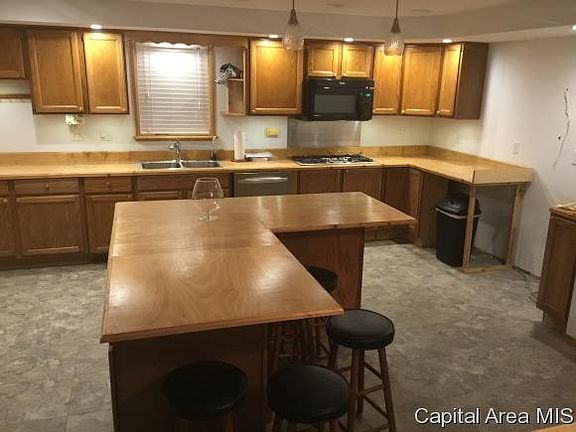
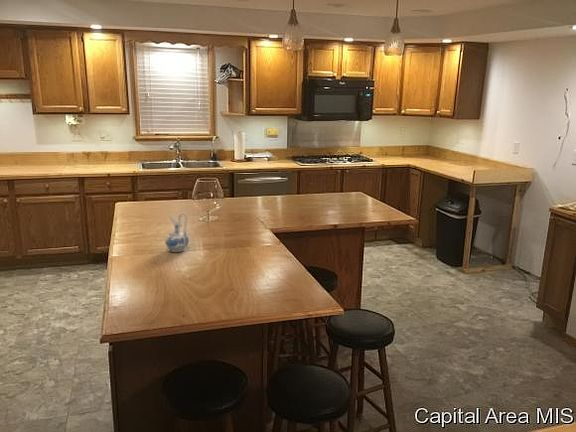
+ ceramic pitcher (176, 231)
